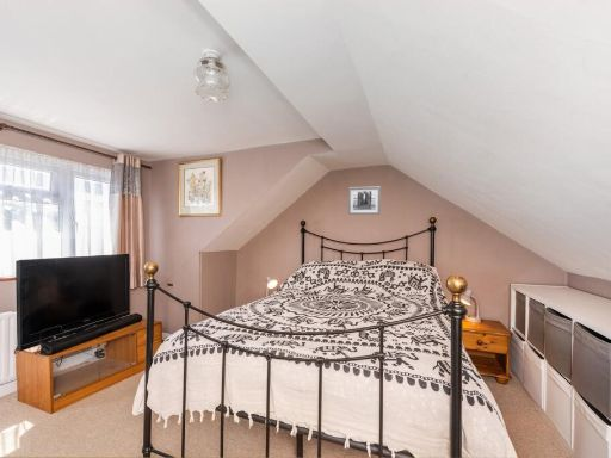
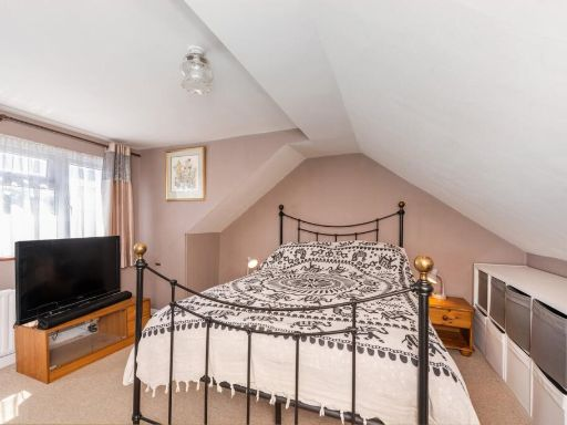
- wall art (364, 200)
